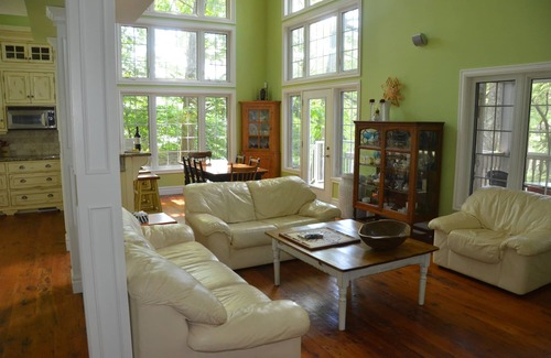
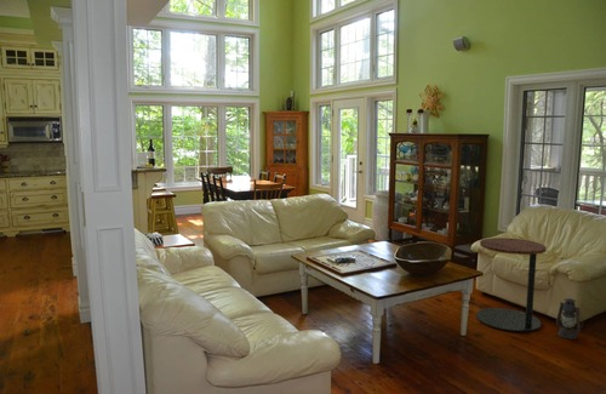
+ lantern (568, 316)
+ side table (527, 284)
